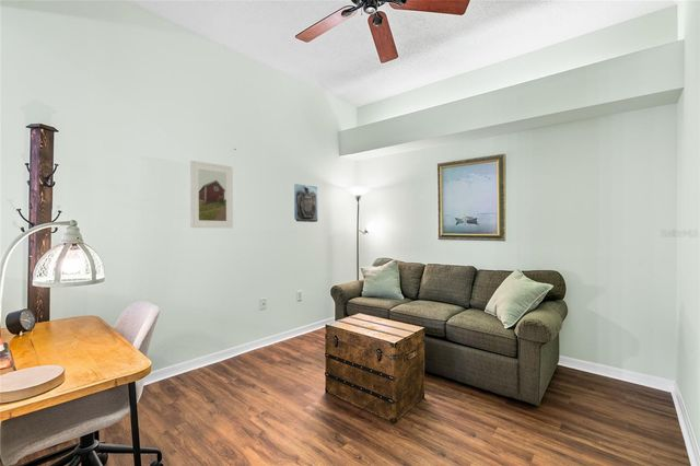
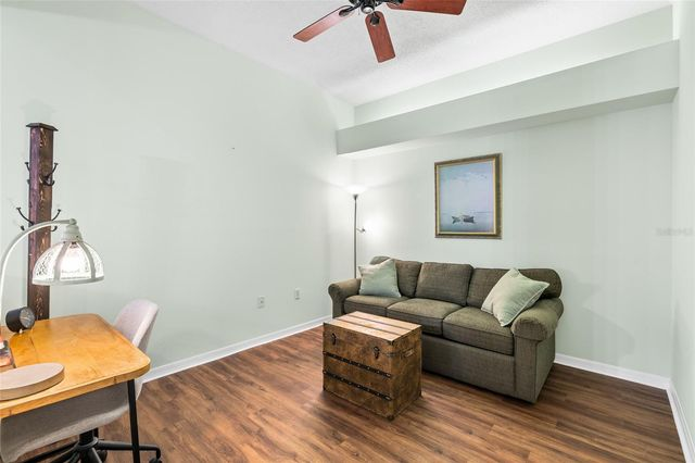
- wall sculpture (307, 203)
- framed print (212, 196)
